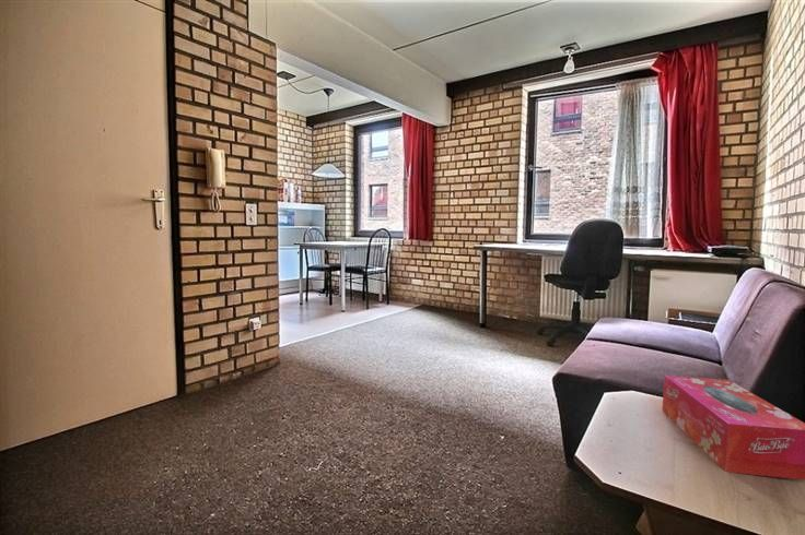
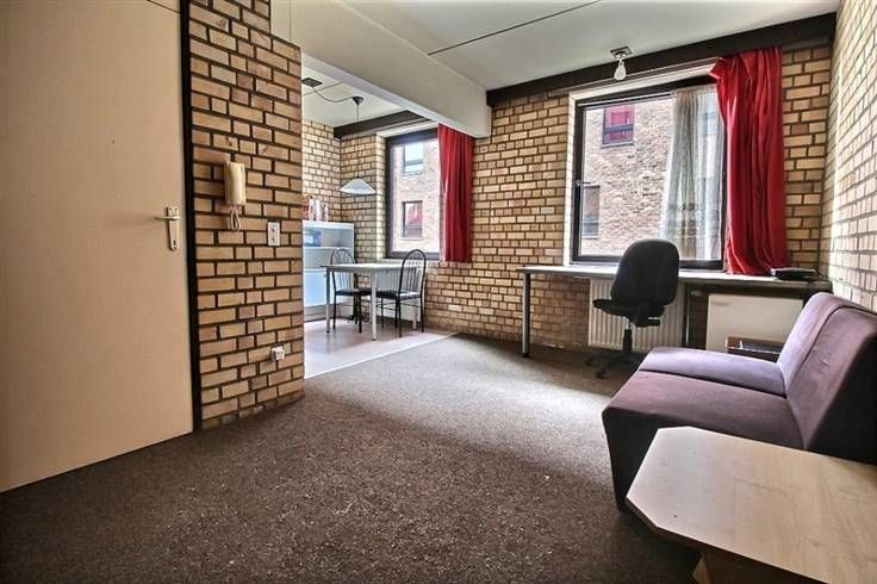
- tissue box (726, 419)
